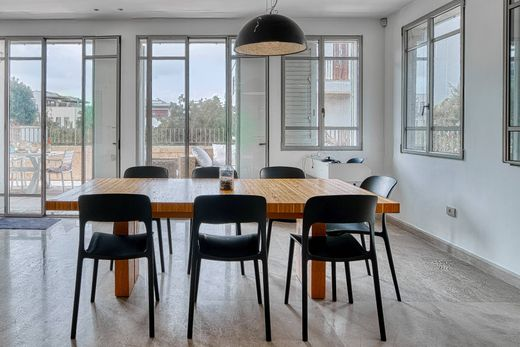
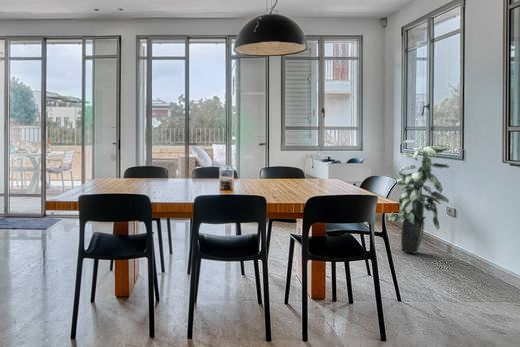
+ indoor plant (416, 196)
